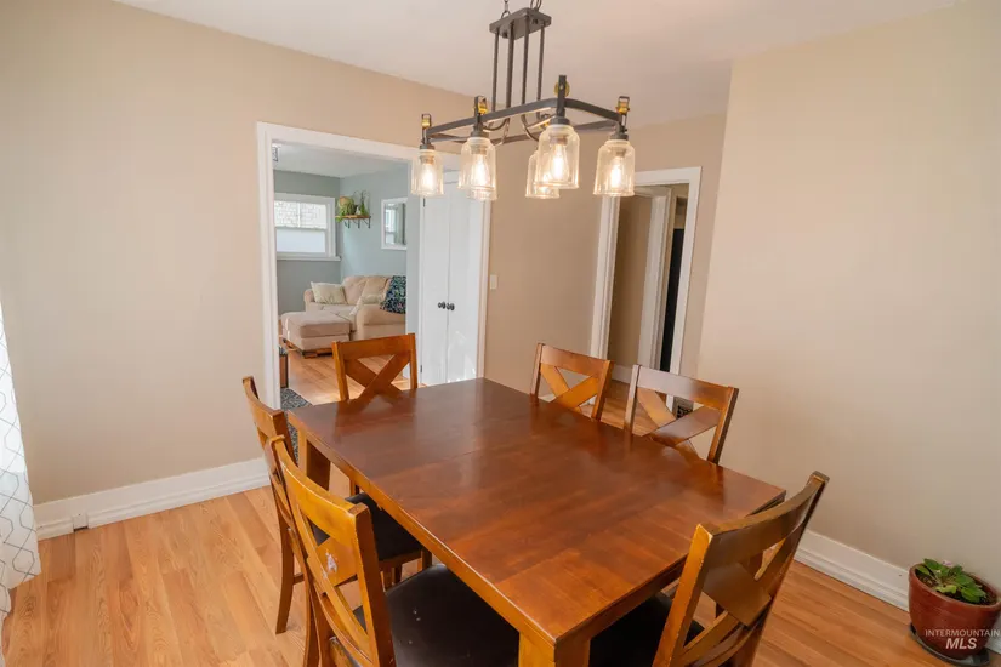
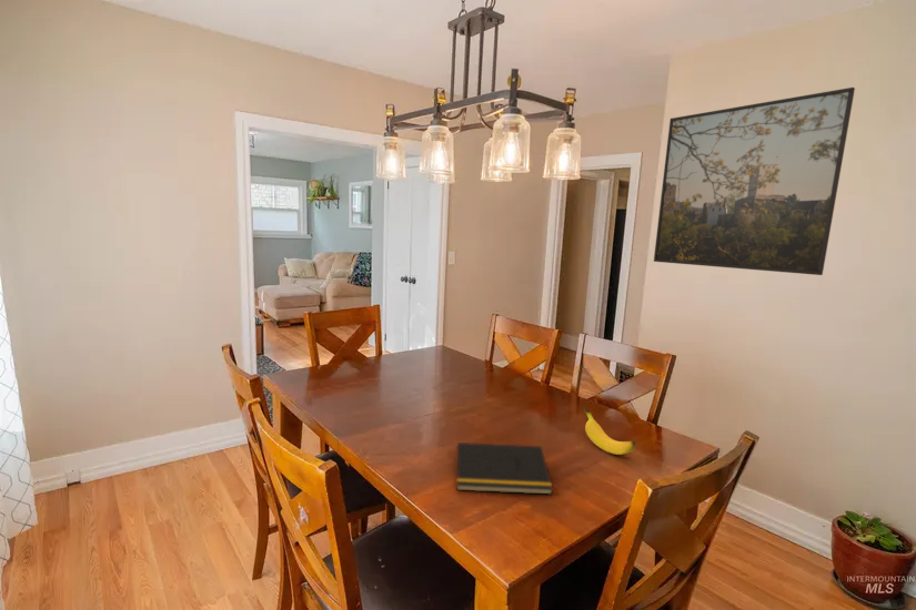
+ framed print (737, 187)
+ banana (606, 435)
+ notepad (502, 466)
